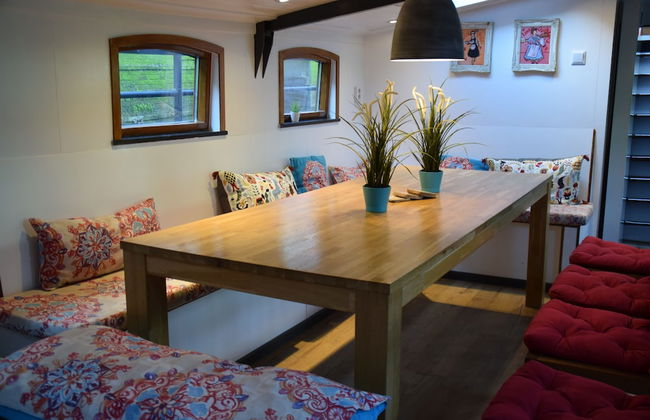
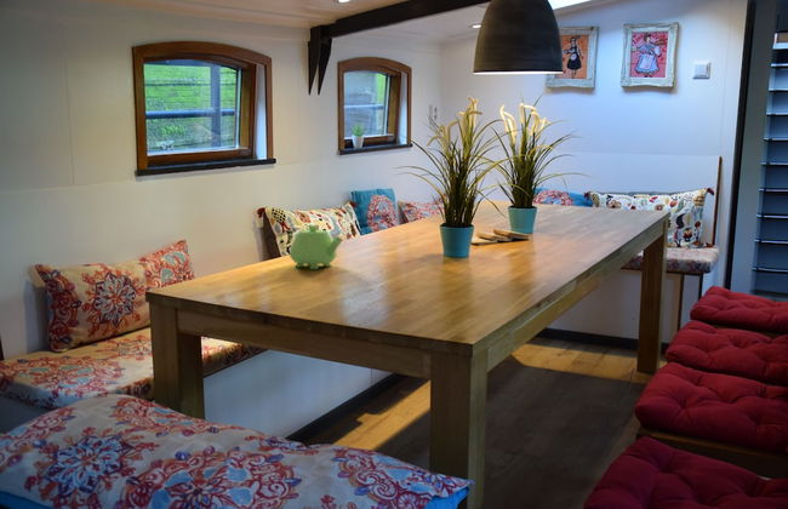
+ teapot (318, 246)
